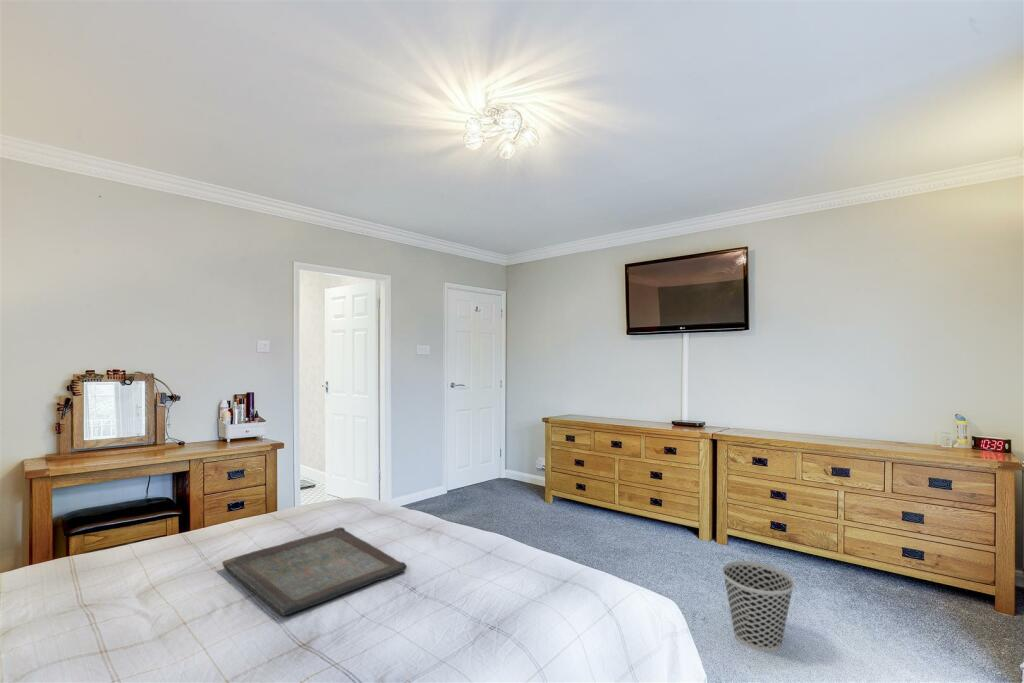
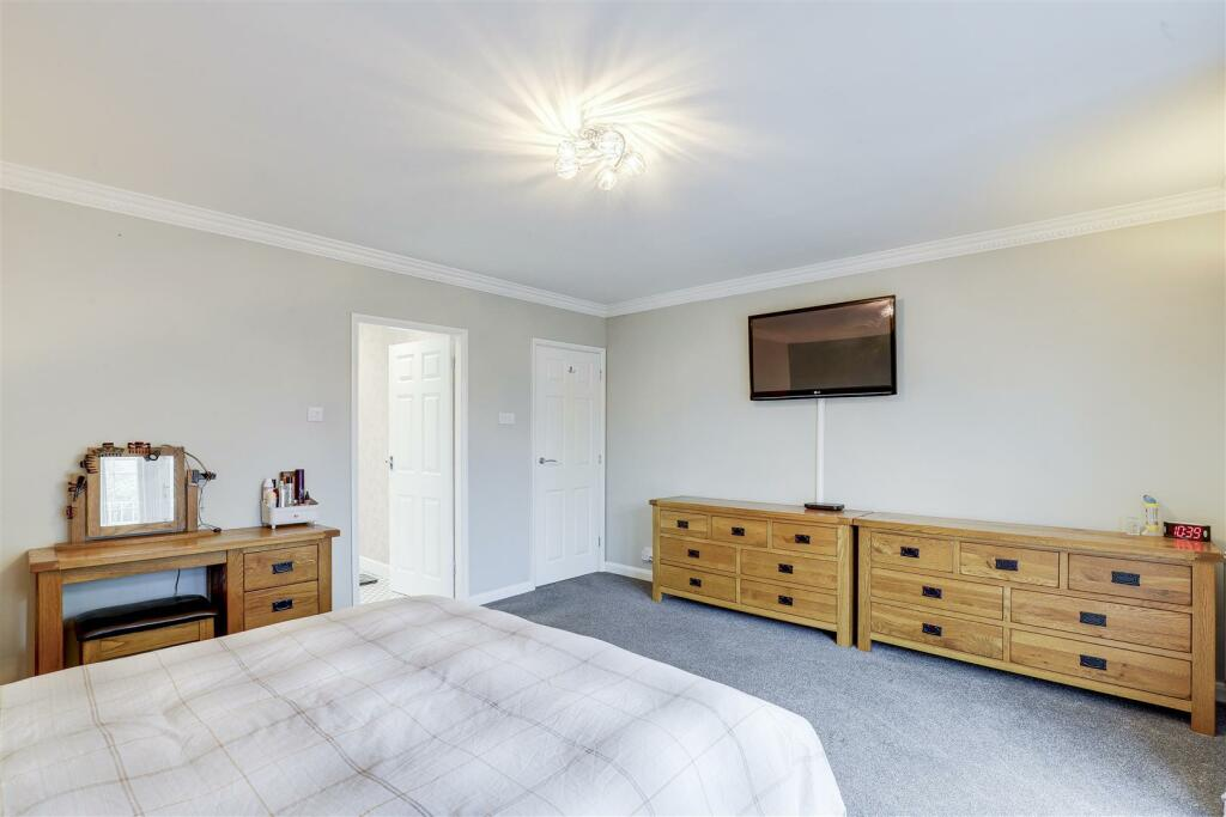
- serving tray (314, 564)
- wastebasket (757, 607)
